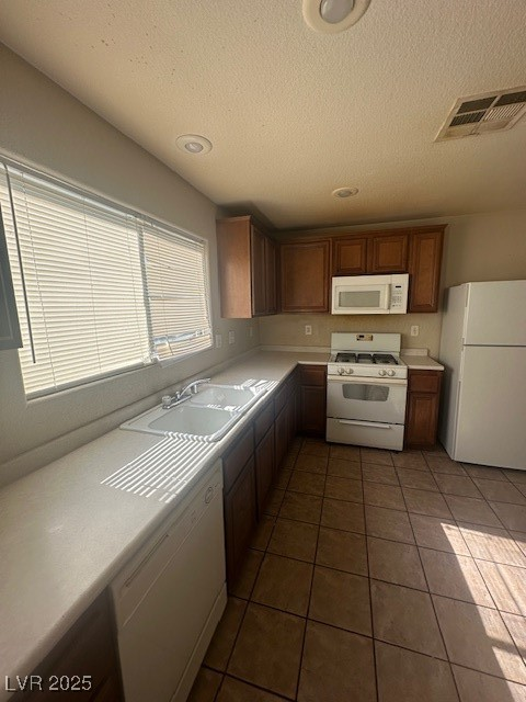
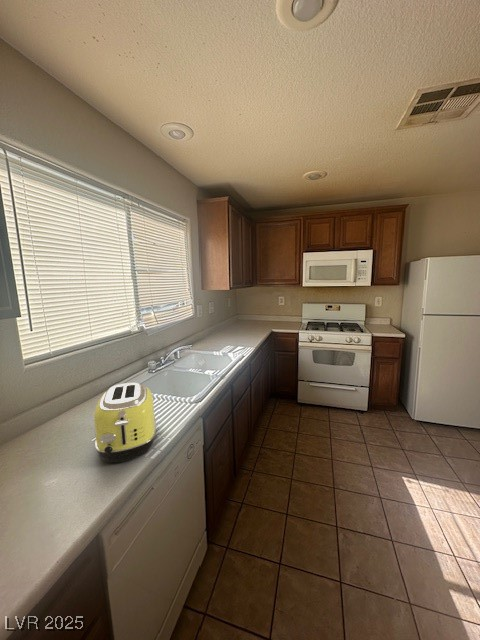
+ toaster (126, 418)
